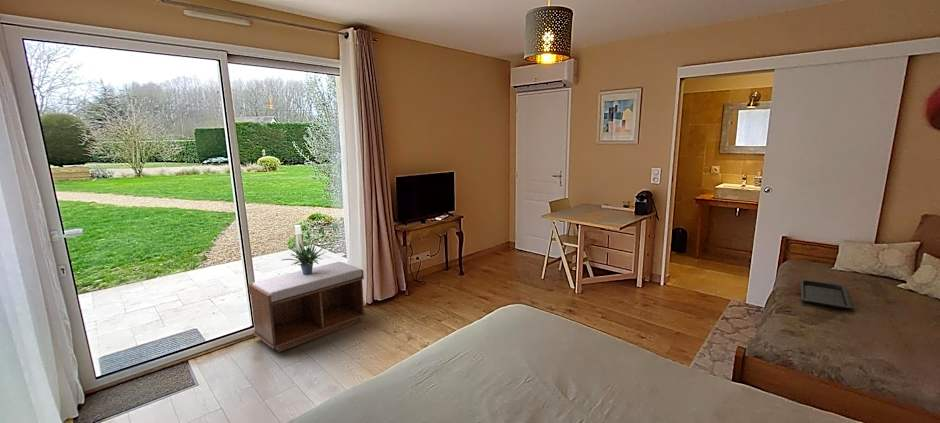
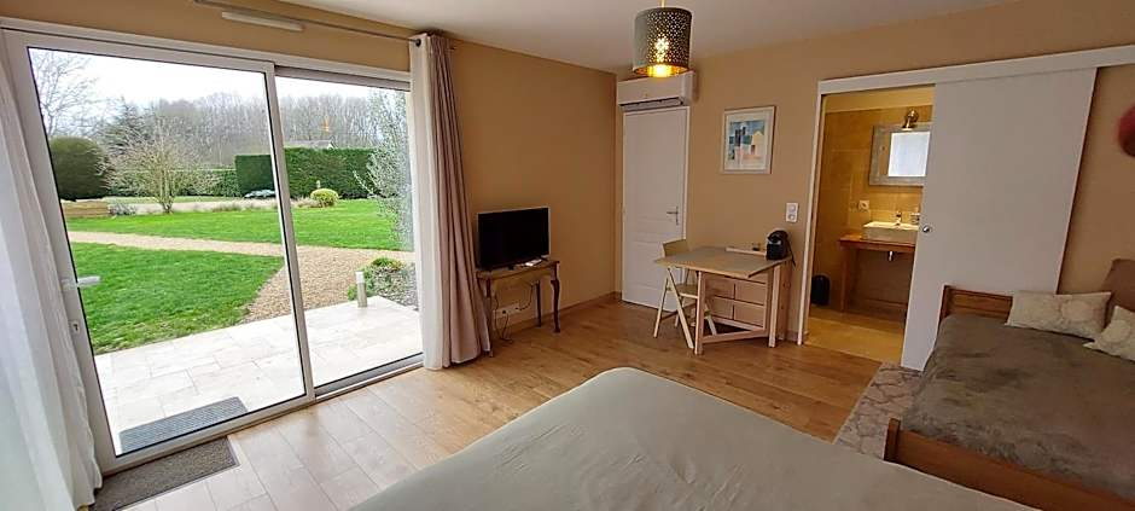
- bench (311, 302)
- serving tray (823, 294)
- potted plant (307, 253)
